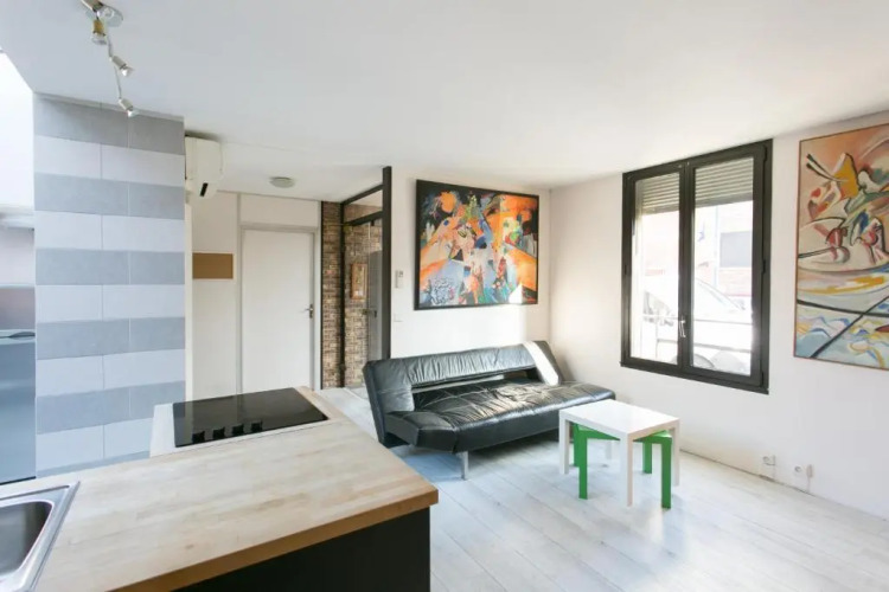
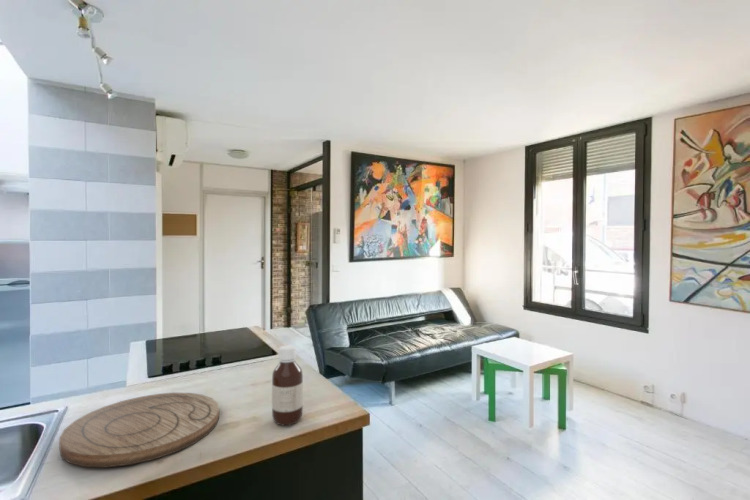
+ cutting board (146, 423)
+ bottle (287, 383)
